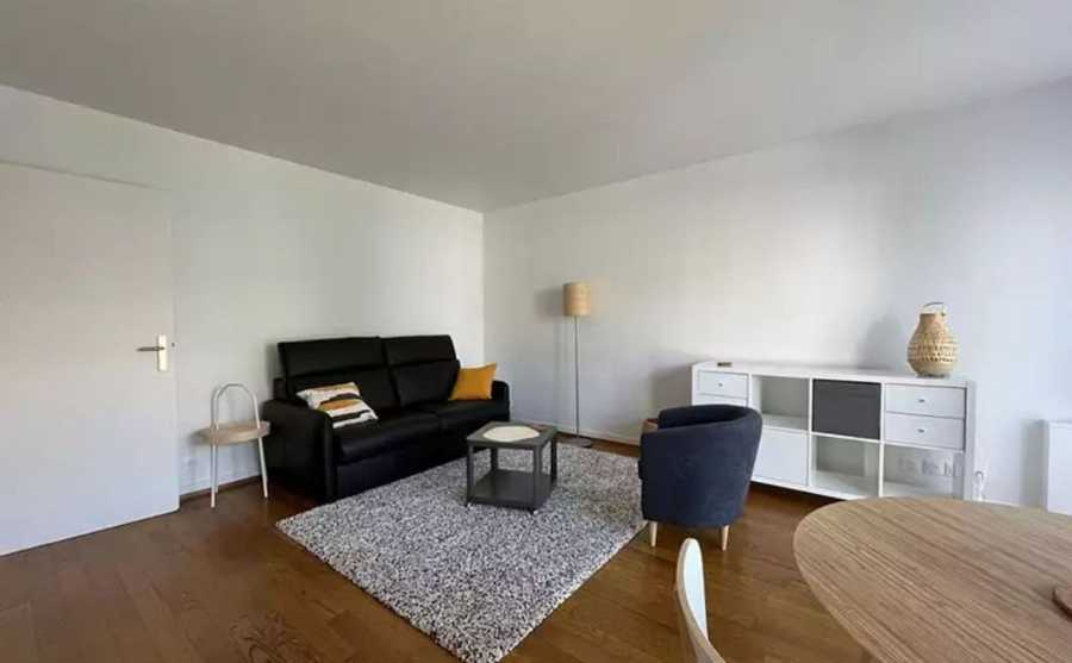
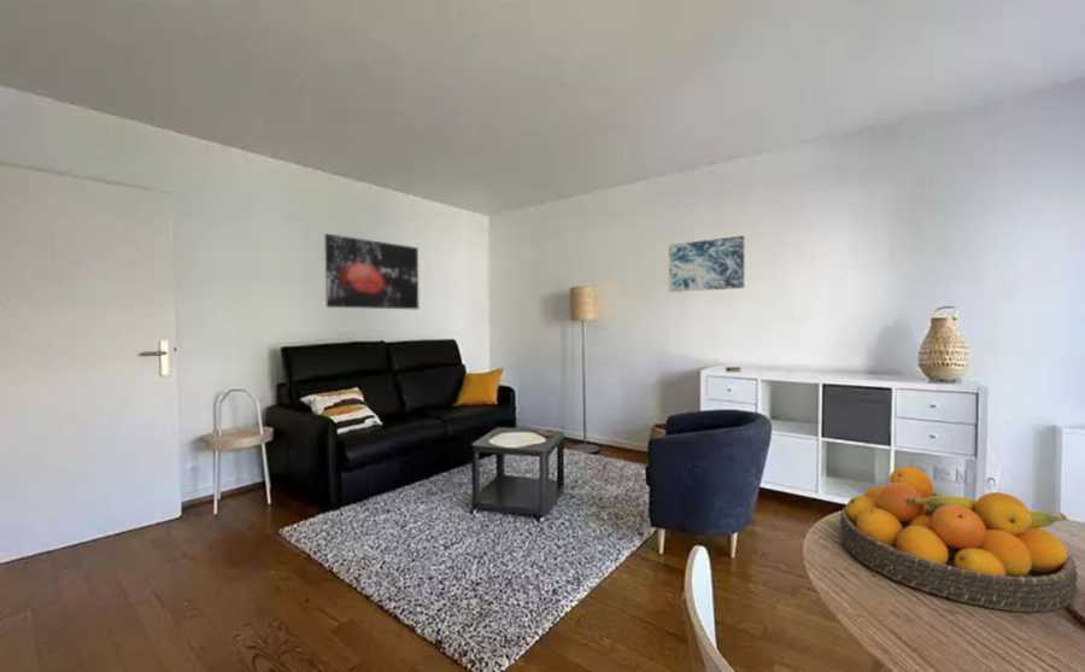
+ wall art (375, 274)
+ wall art (704, 265)
+ fruit bowl (943, 520)
